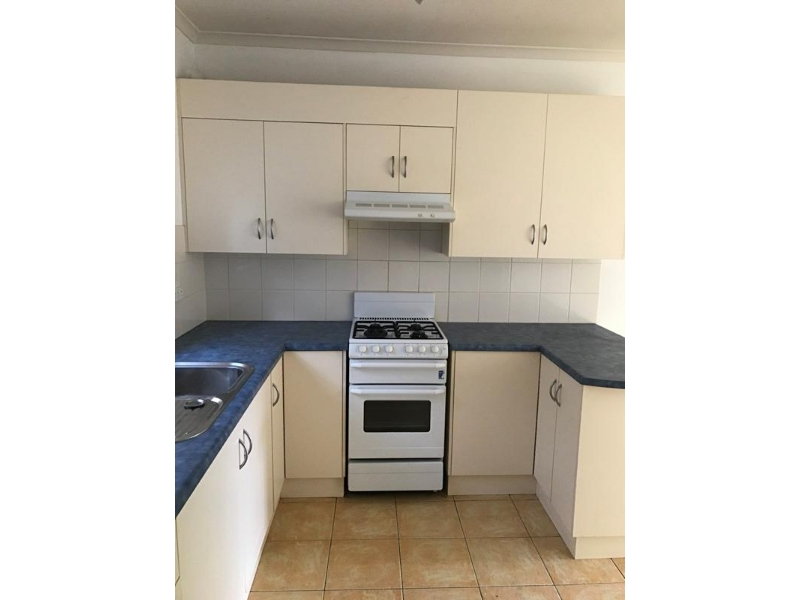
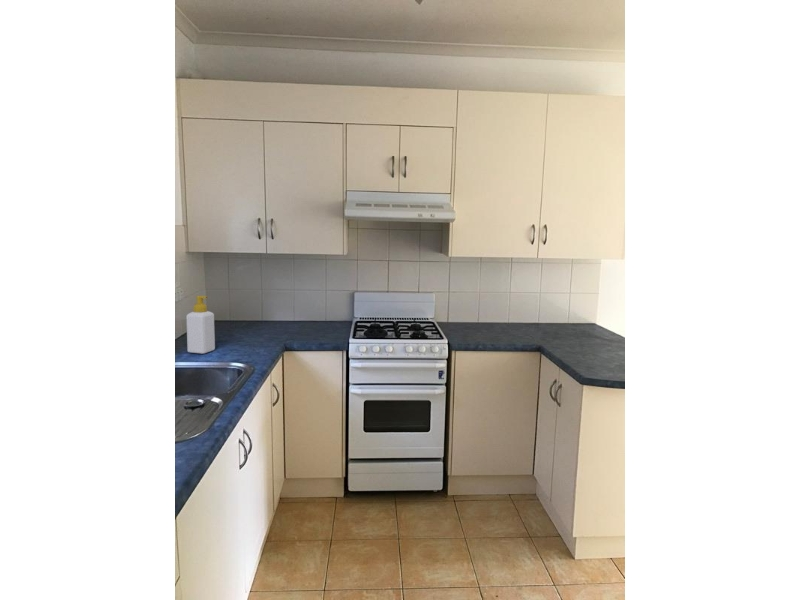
+ soap bottle (200, 323)
